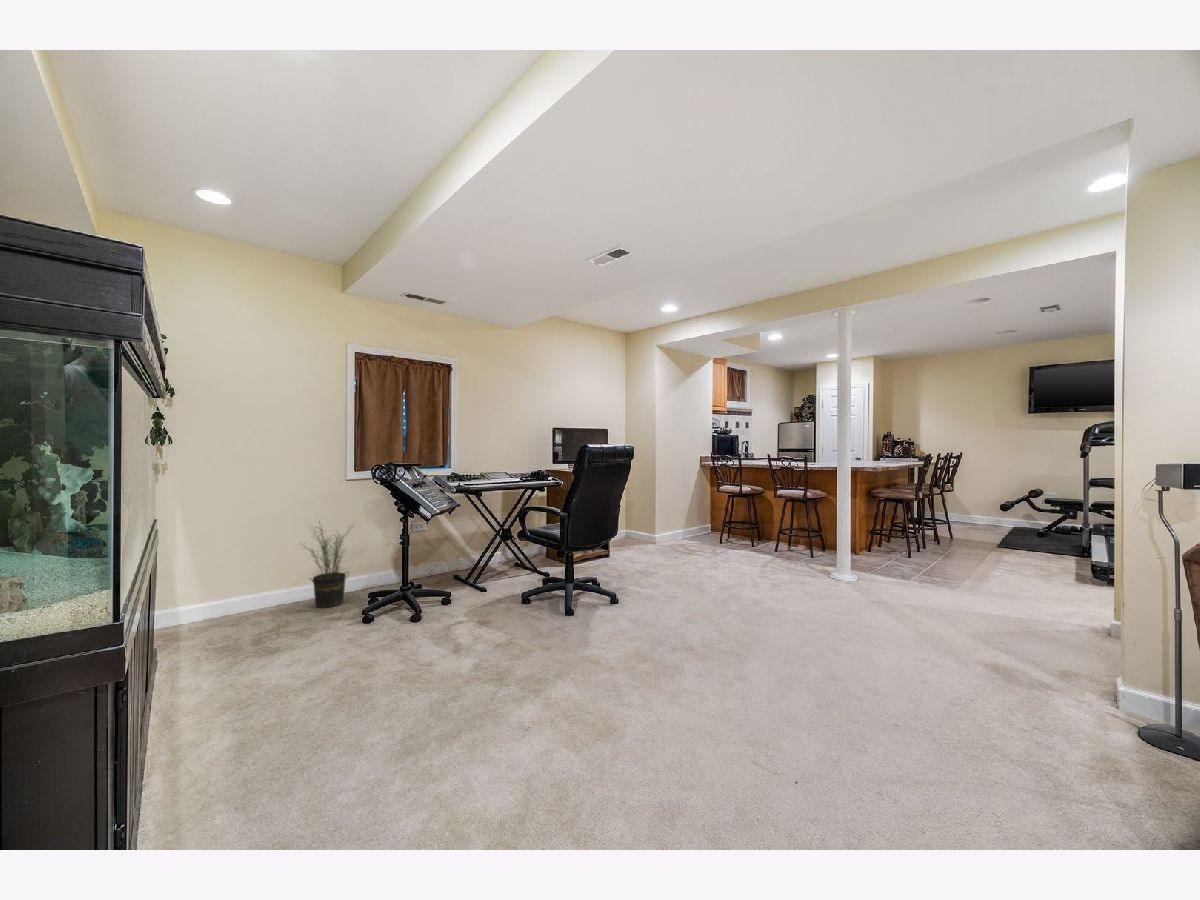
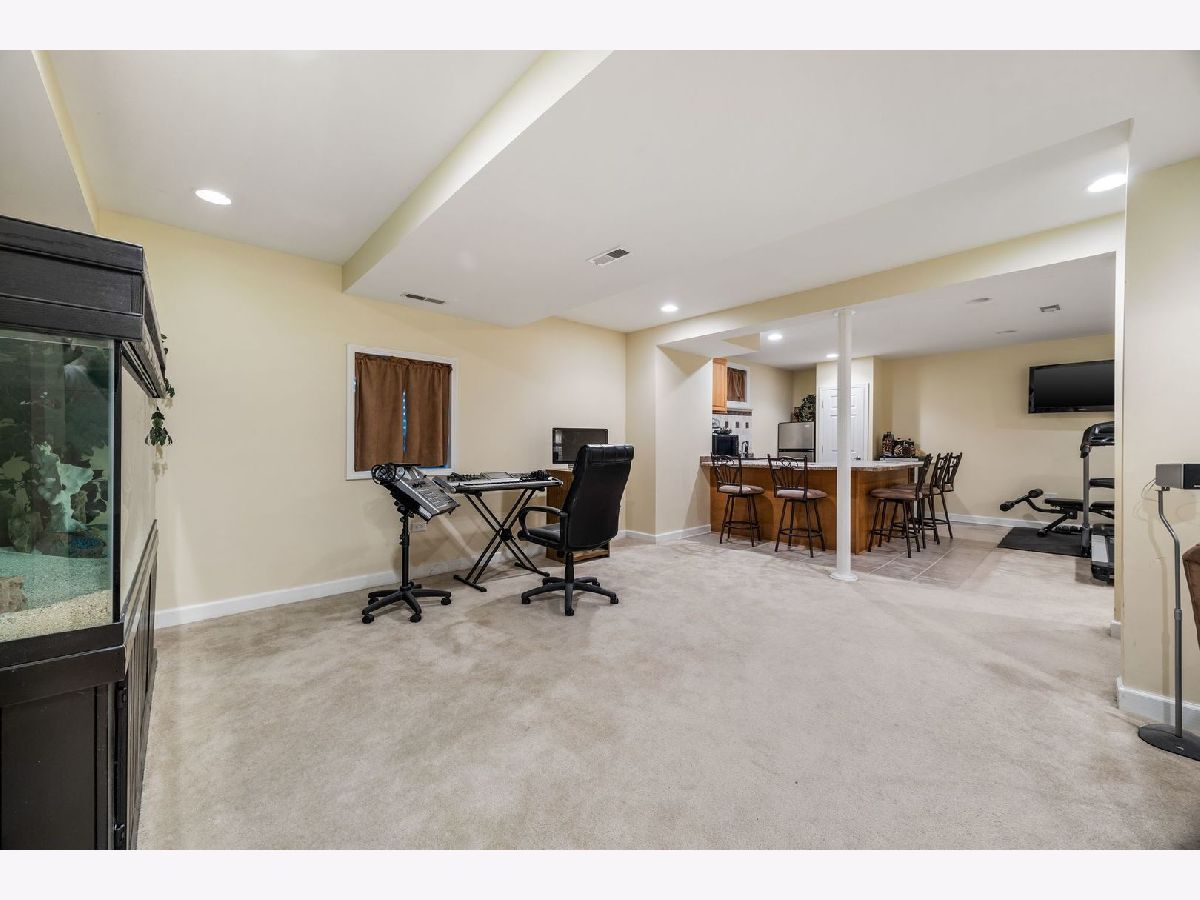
- potted plant (327, 562)
